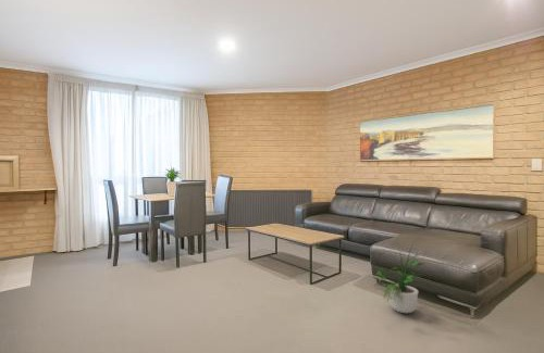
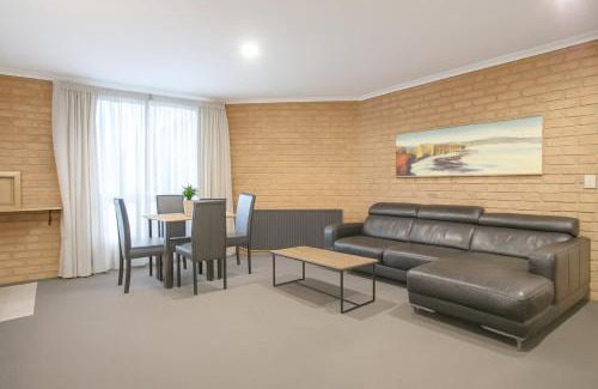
- potted plant (400, 277)
